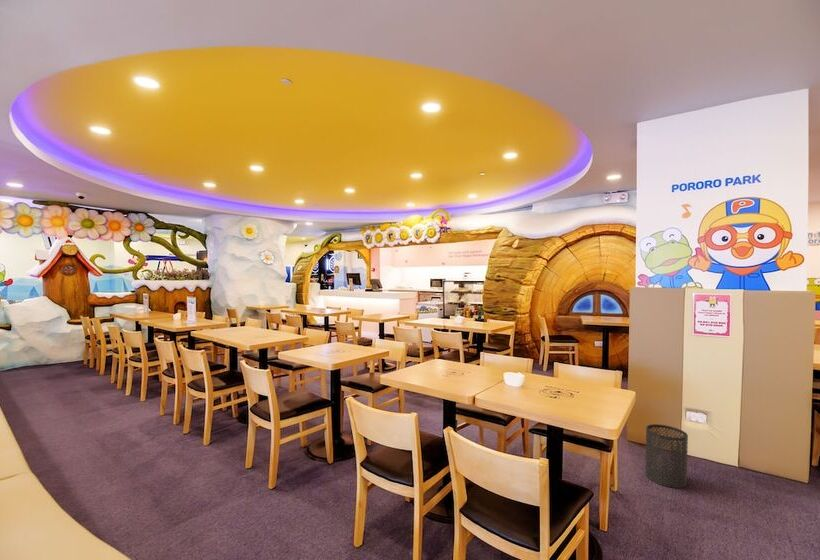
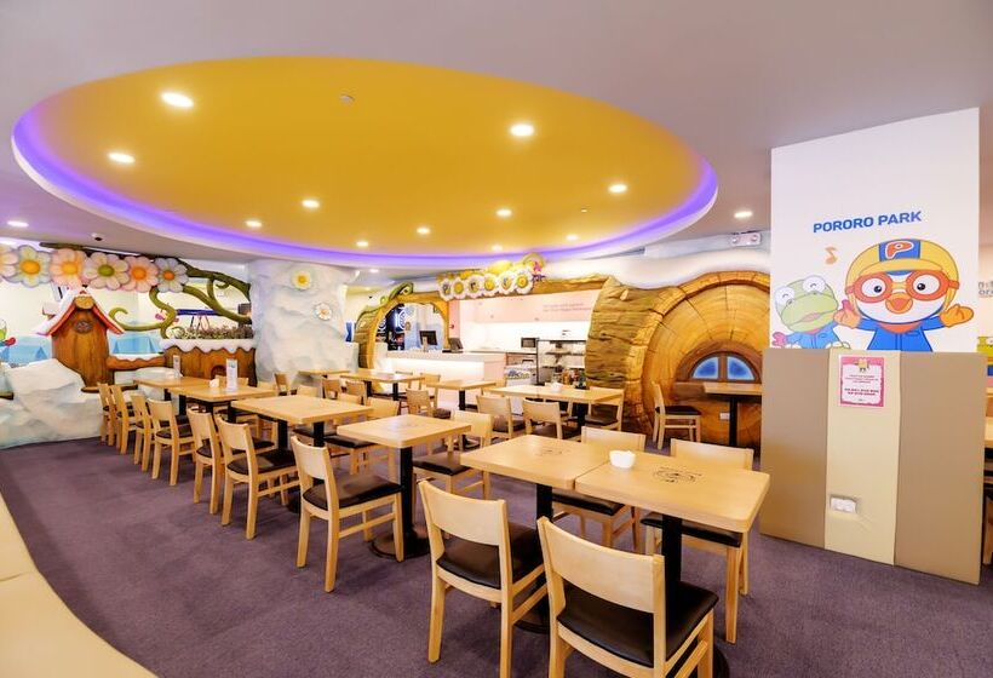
- trash can (666, 454)
